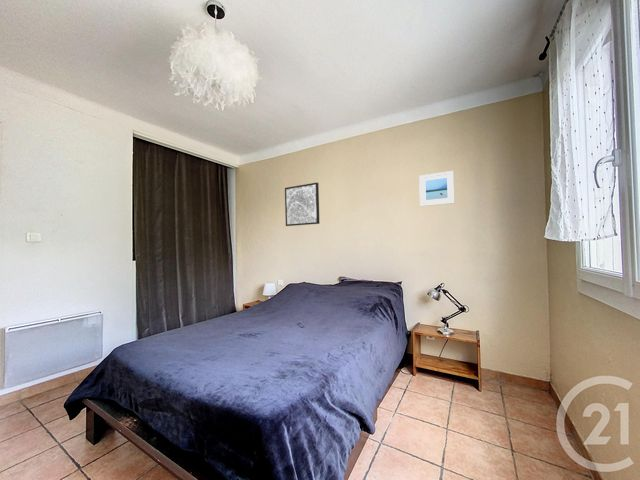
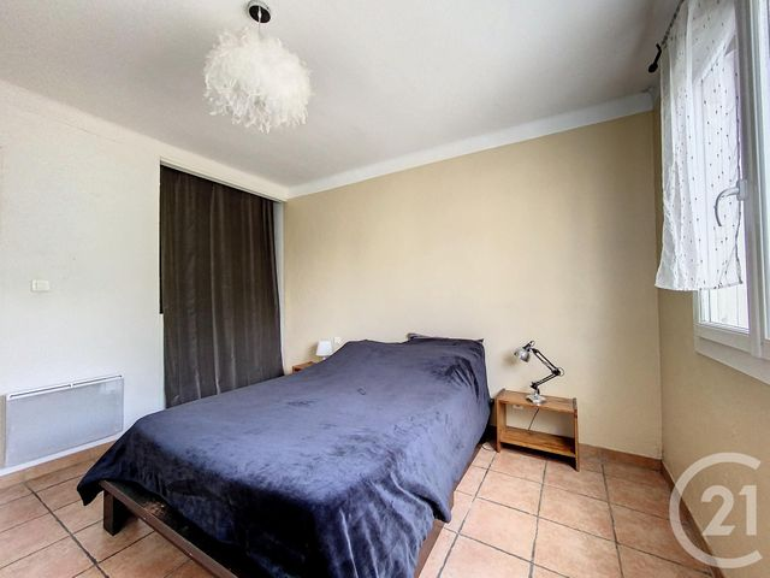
- wall art (301, 205)
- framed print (436, 189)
